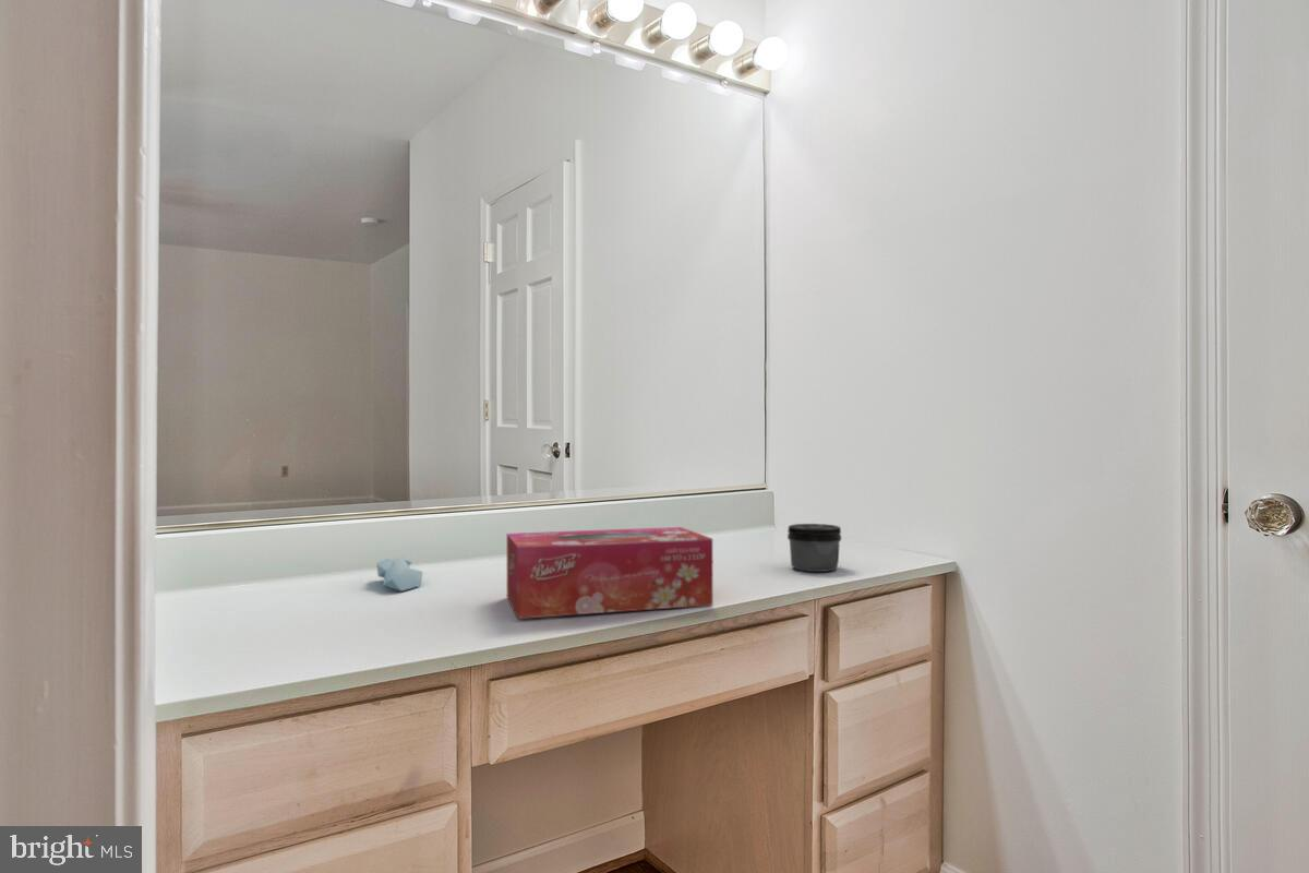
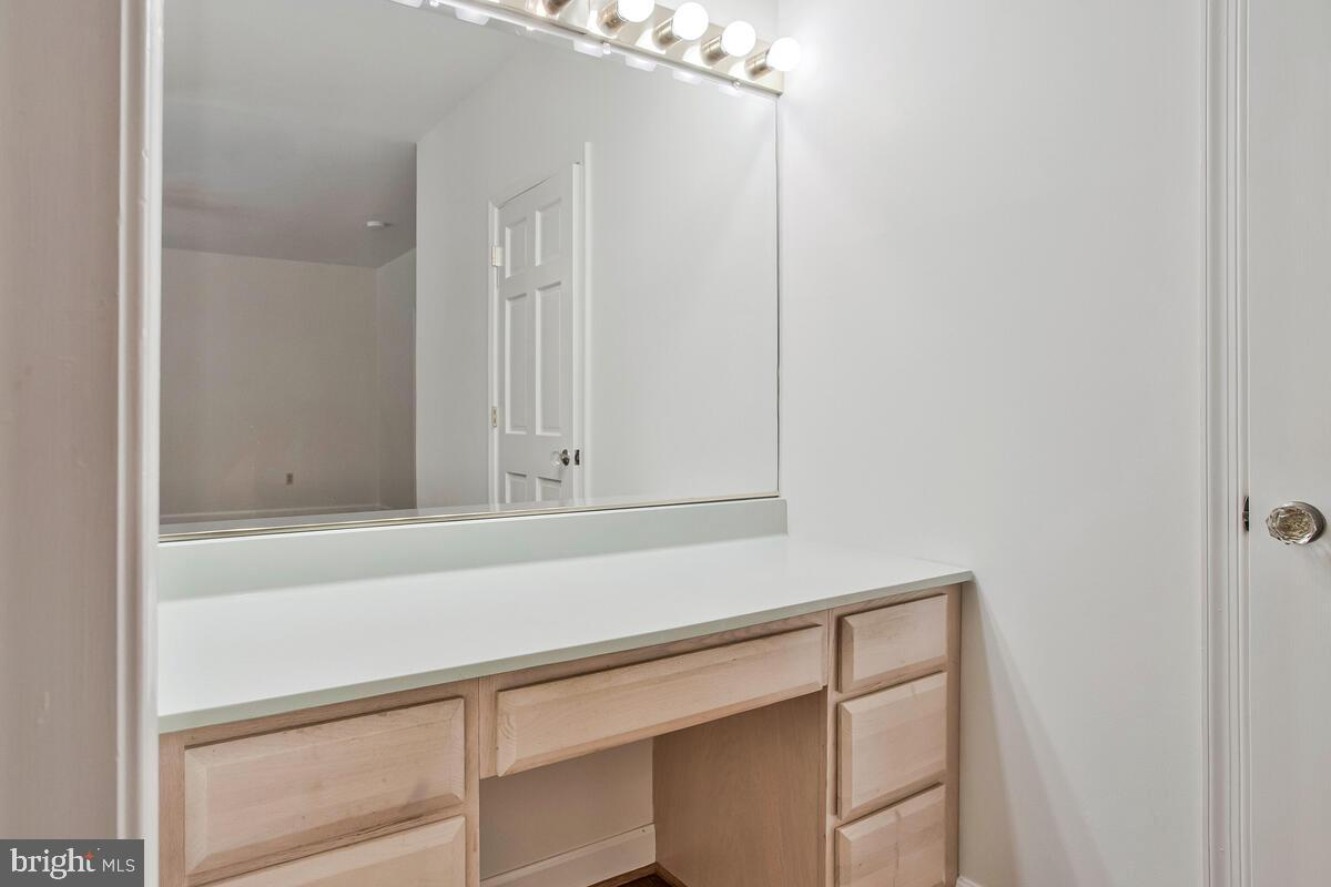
- jar (814, 547)
- tissue box (607, 567)
- soap dish (397, 570)
